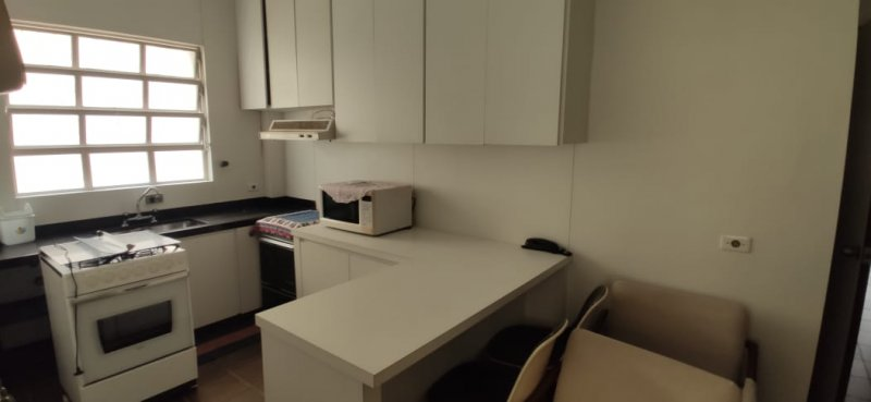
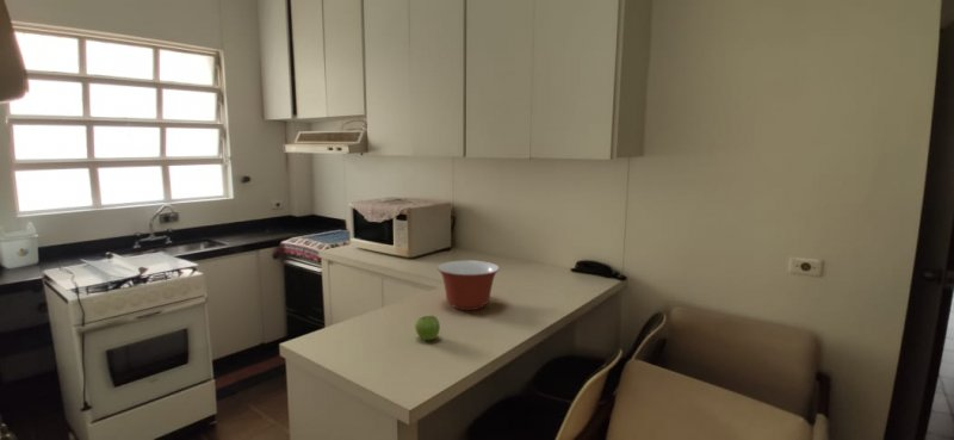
+ fruit (427, 327)
+ mixing bowl (467, 286)
